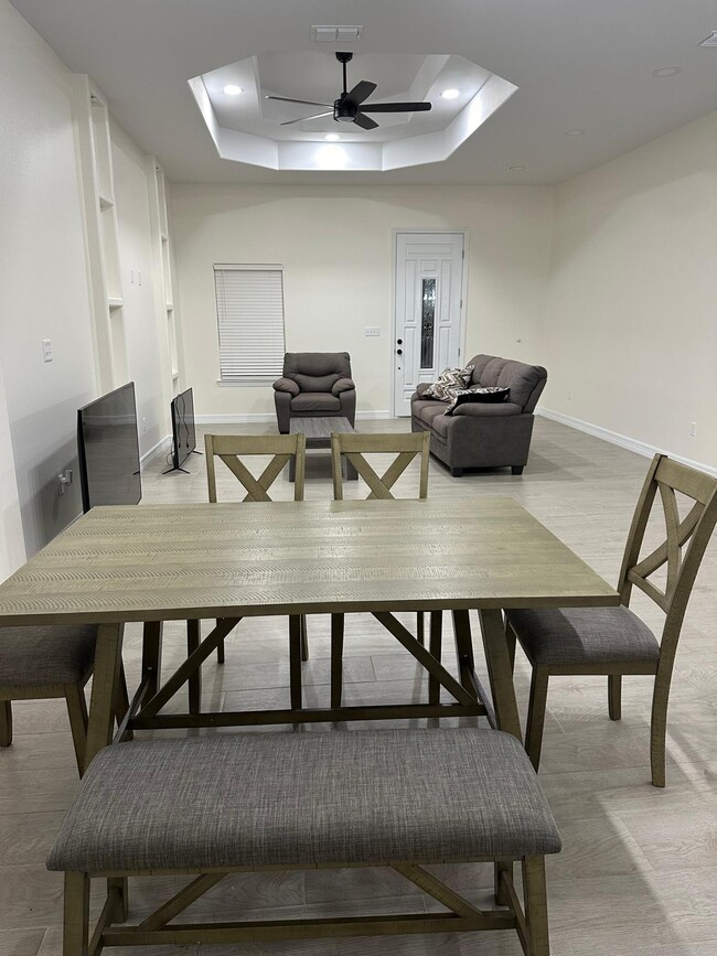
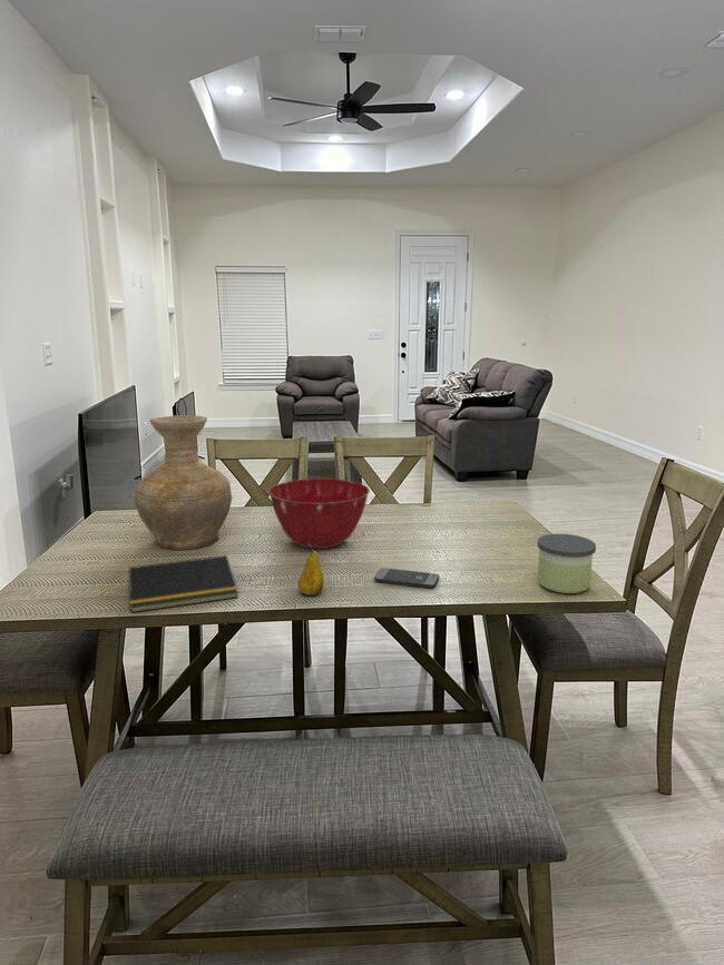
+ mixing bowl (320, 514)
+ fruit (311, 568)
+ notepad (182, 581)
+ smartphone (407, 578)
+ candle (565, 563)
+ vase (183, 480)
